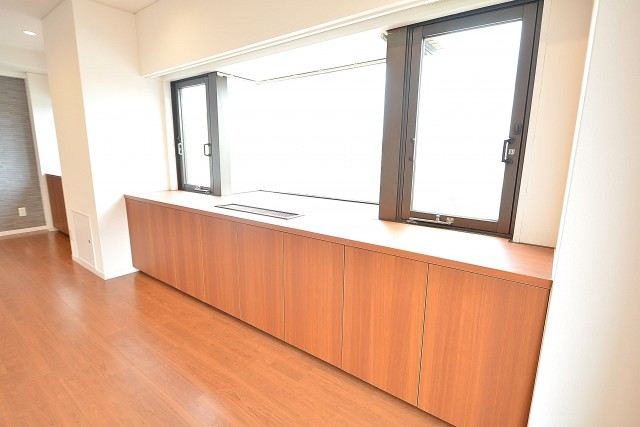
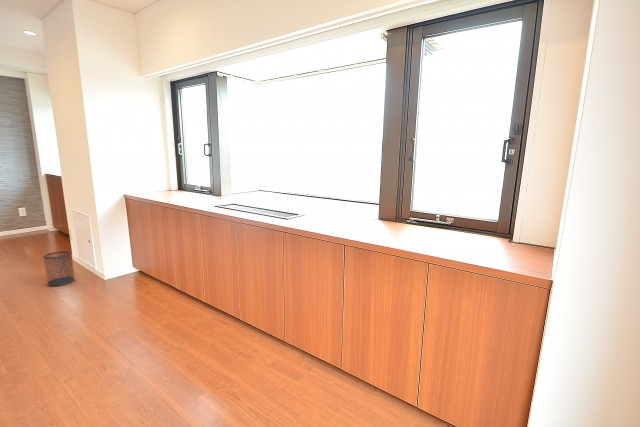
+ wastebasket (59, 268)
